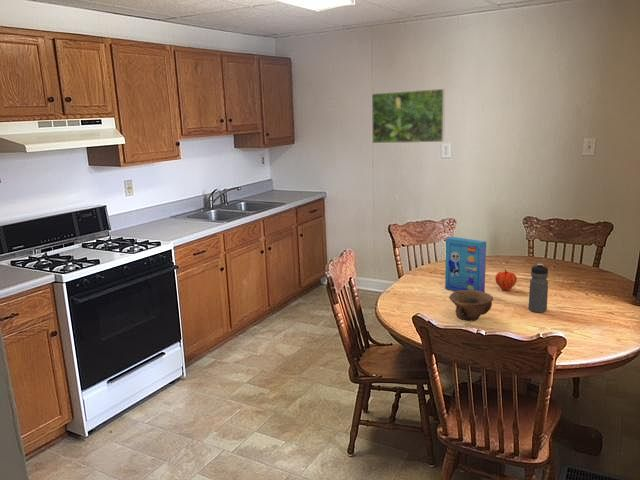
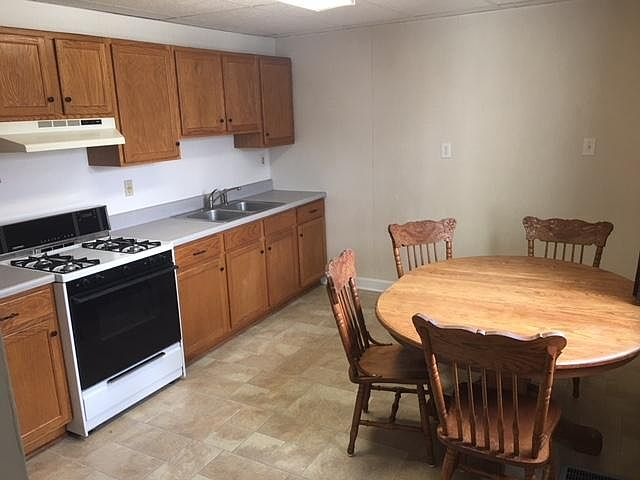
- water bottle (538, 287)
- bowl (471, 307)
- cereal box (465, 265)
- fruit (505, 279)
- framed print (407, 117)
